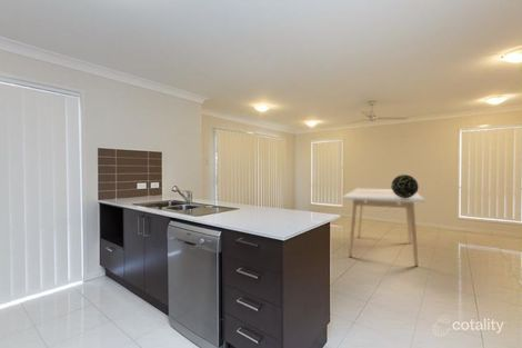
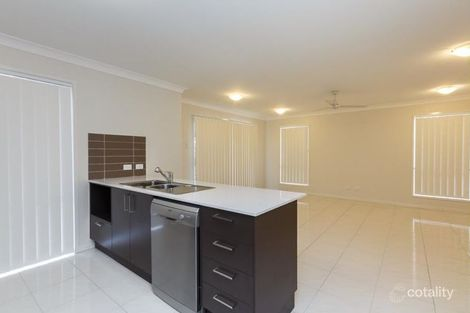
- dining table (382, 206)
- decorative globe (404, 186)
